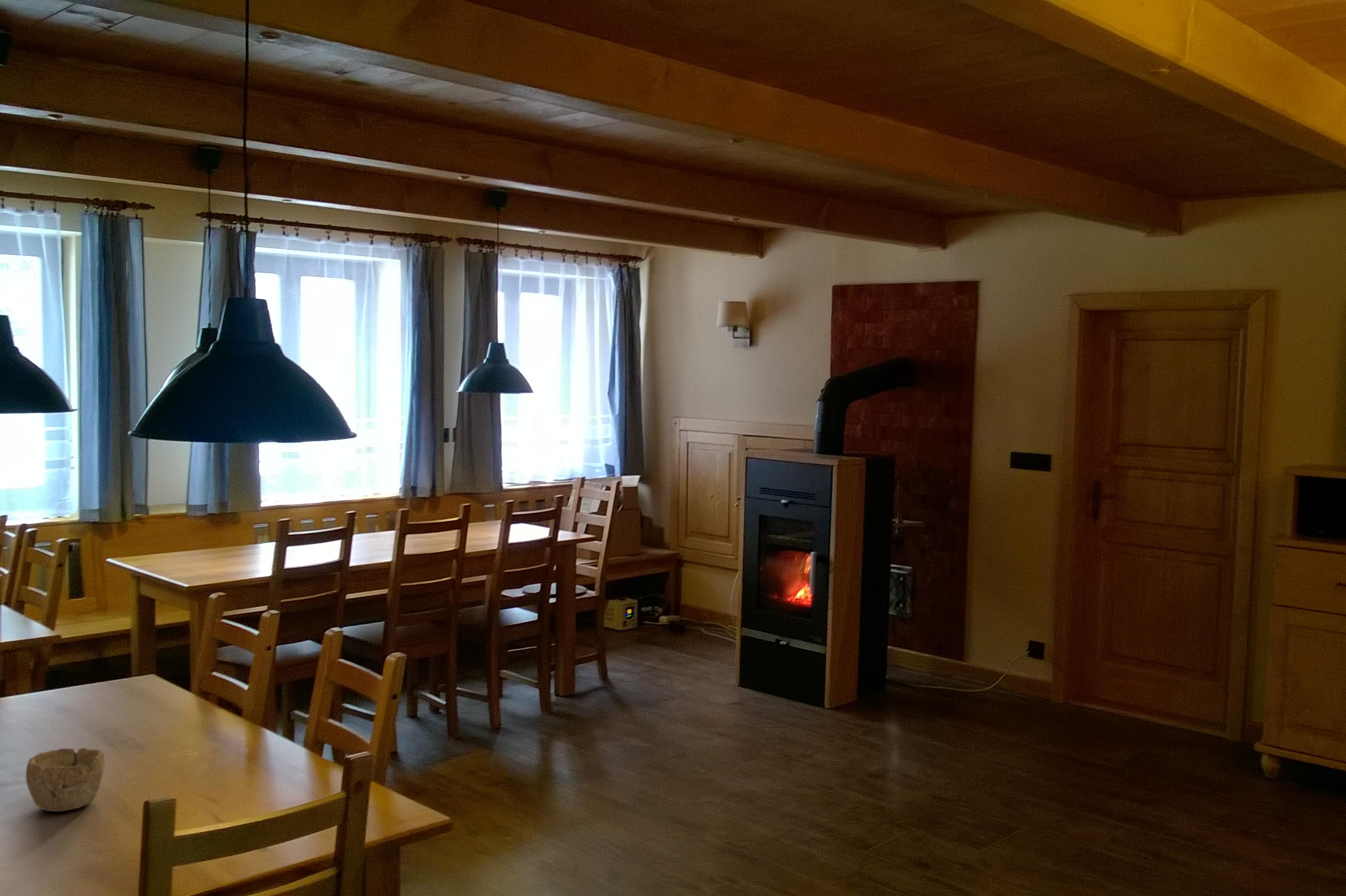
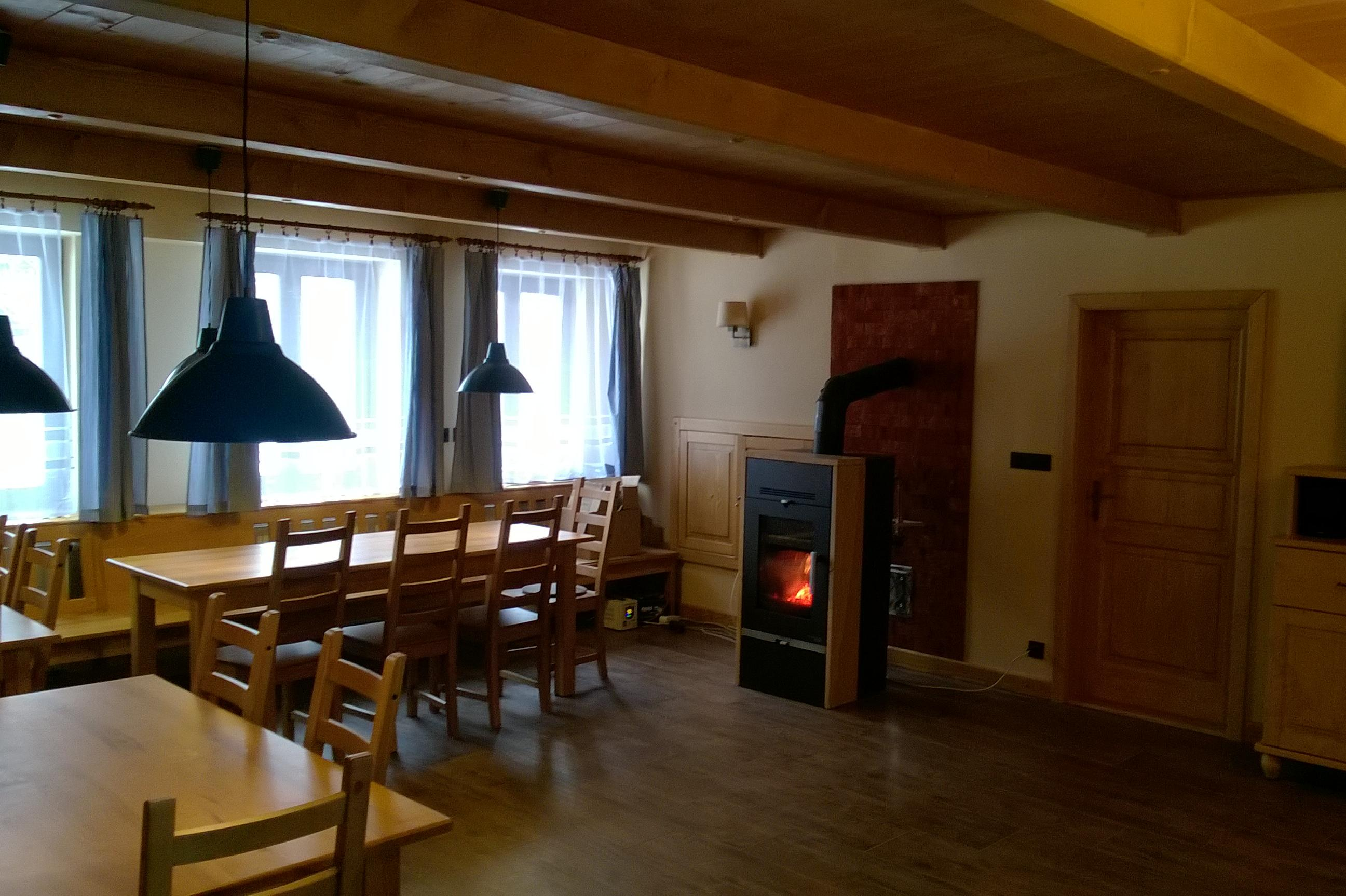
- bowl (66, 780)
